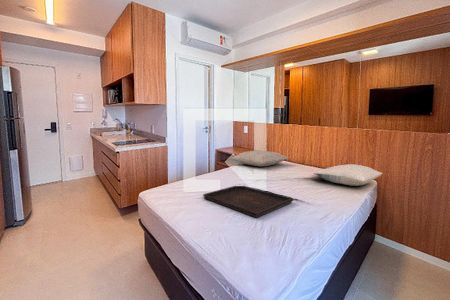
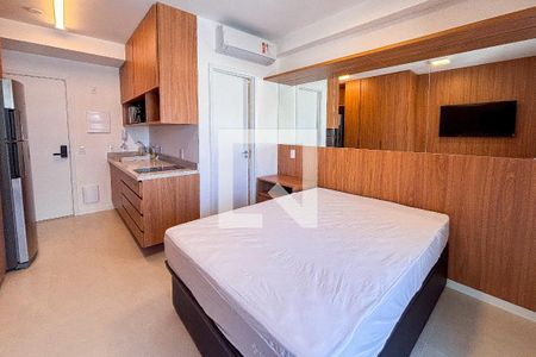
- pillow (346, 173)
- serving tray (246, 198)
- pillow (259, 158)
